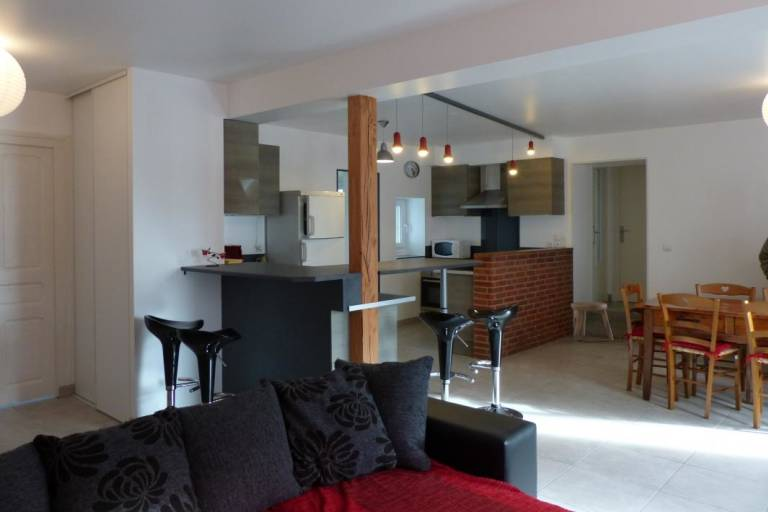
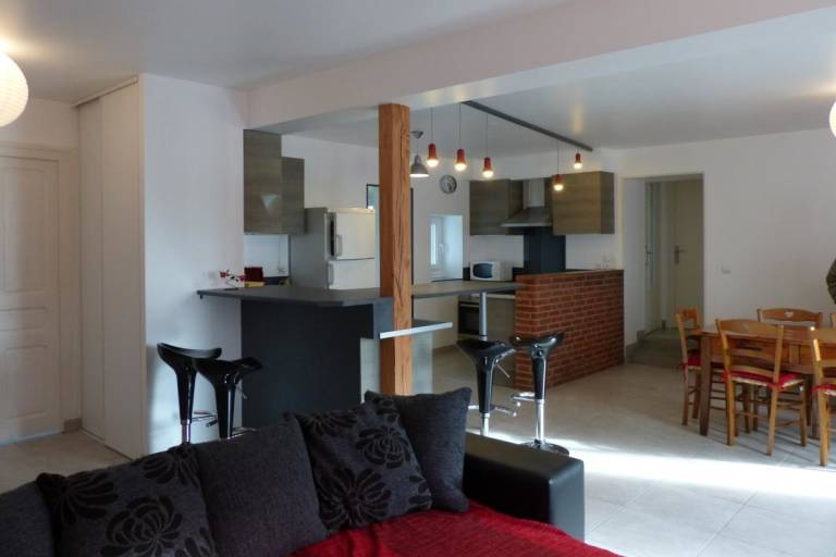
- stool (584, 321)
